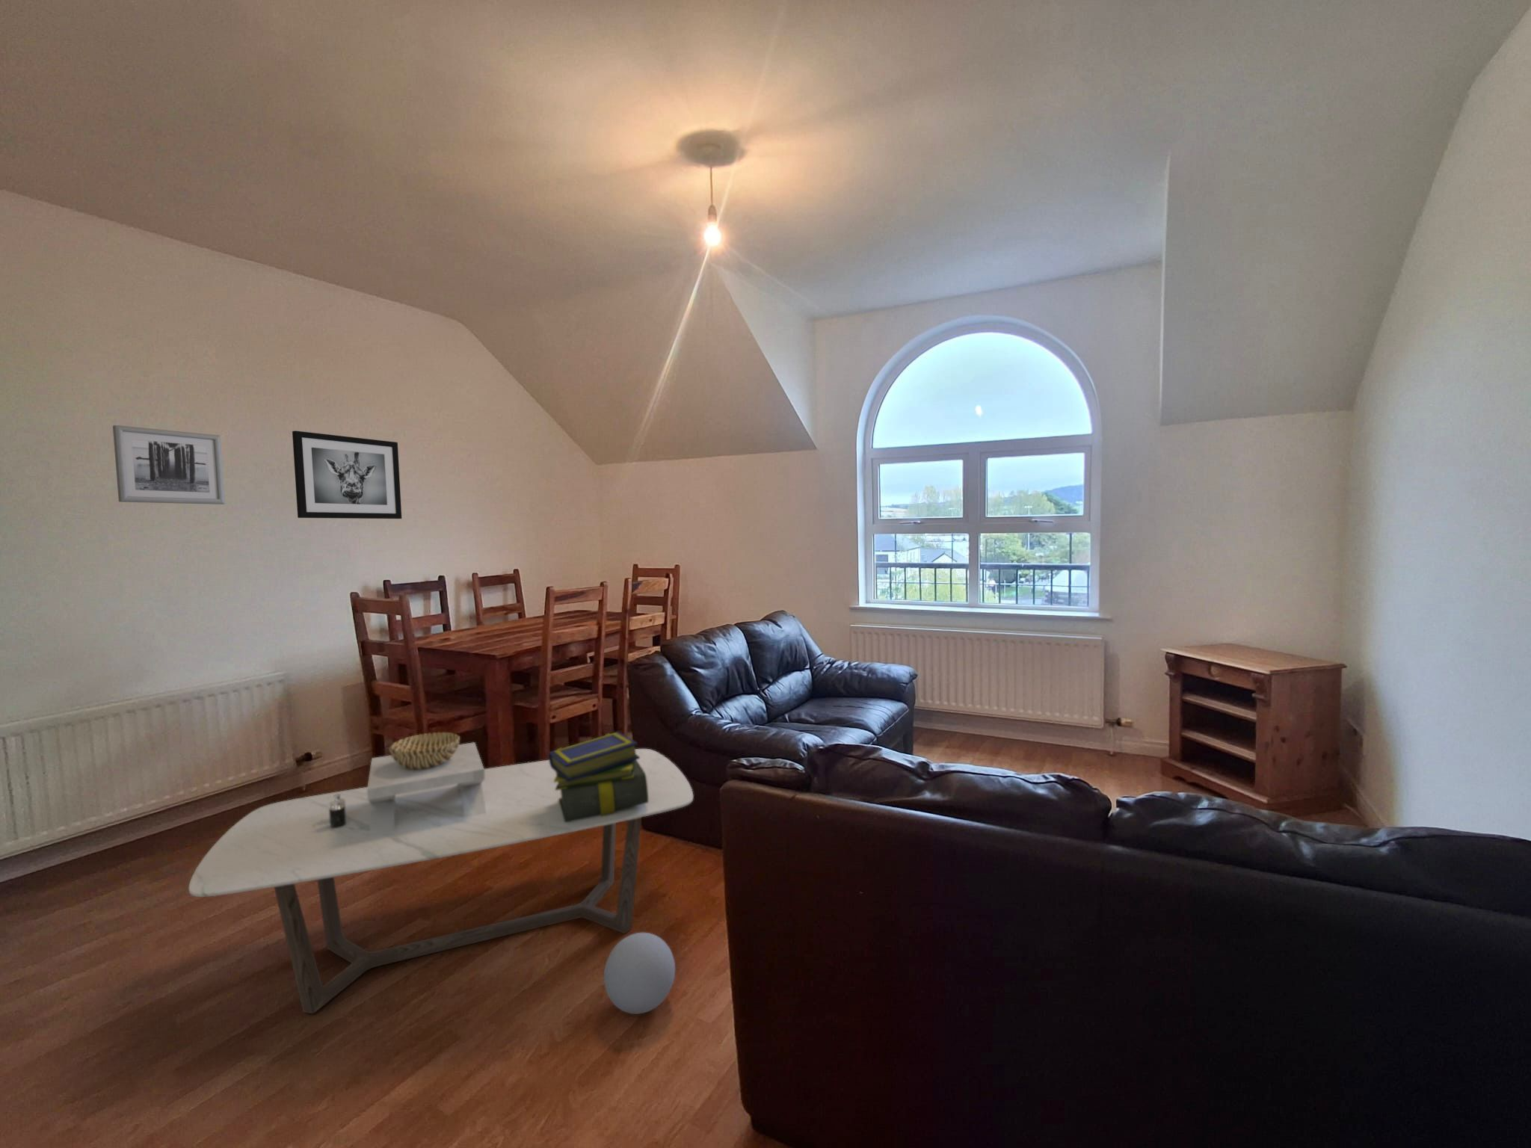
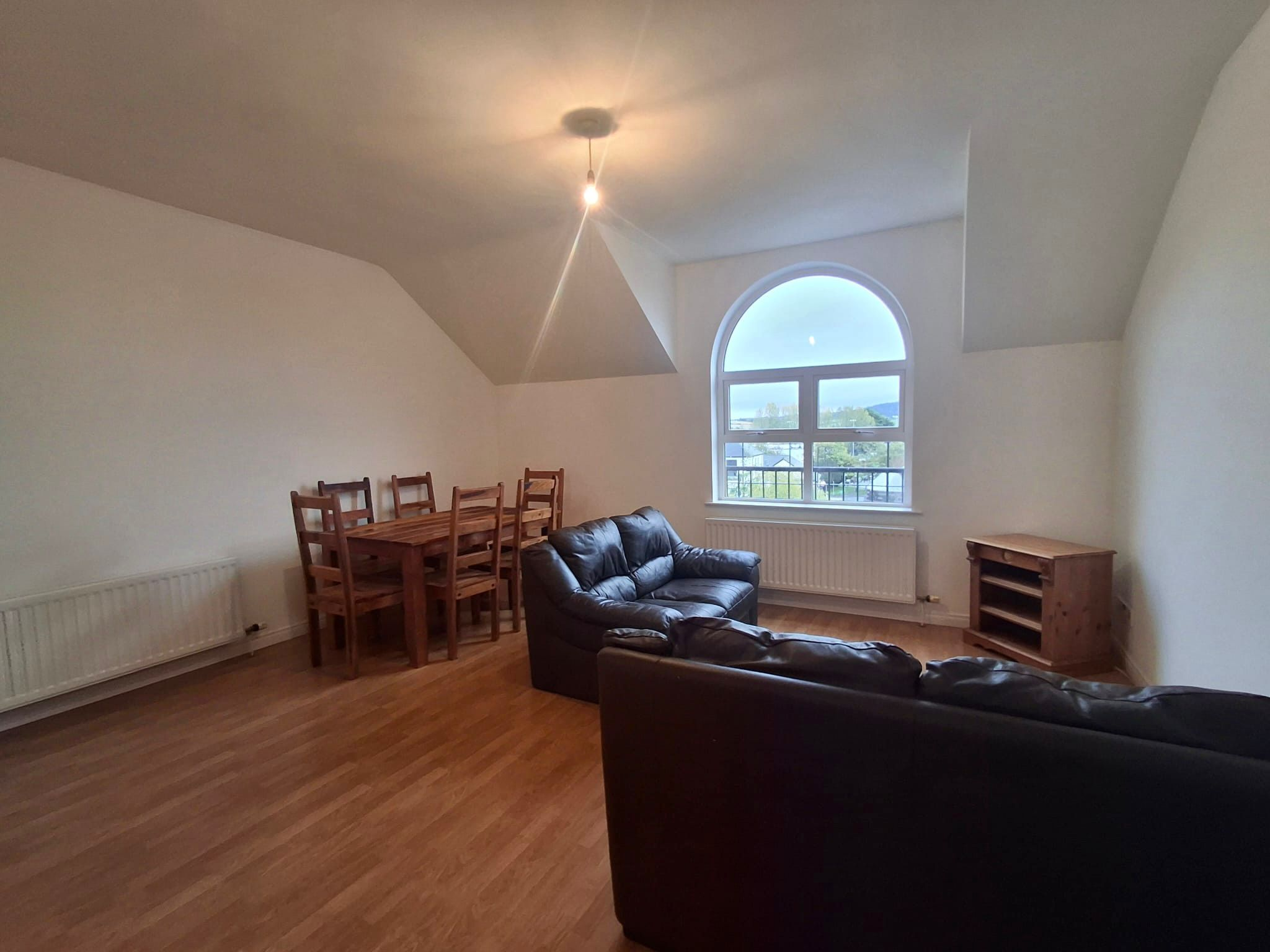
- stack of books (597, 773)
- candle (336, 809)
- wall art (351, 478)
- coffee table (473, 851)
- ball (639, 972)
- wall art (172, 467)
- decorative bowl (426, 773)
